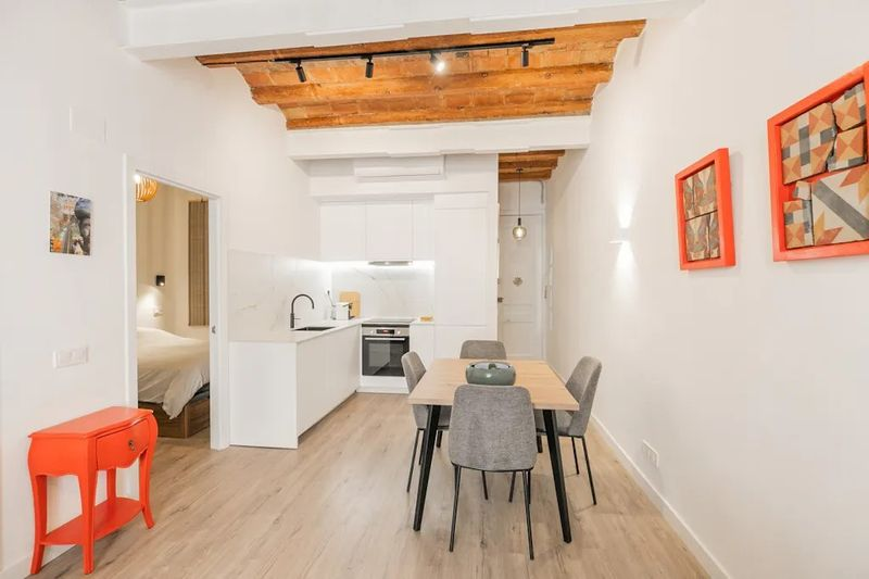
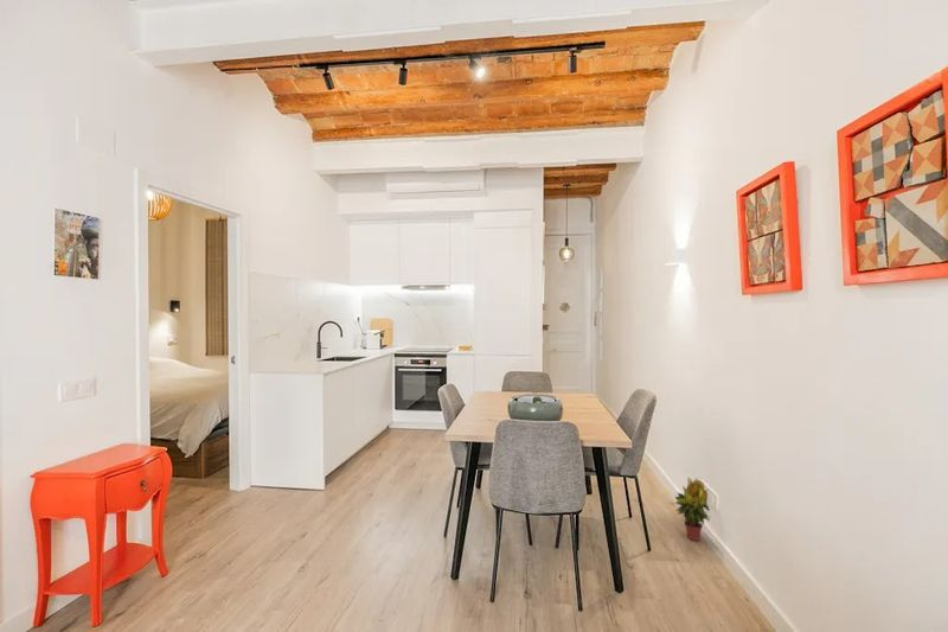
+ potted plant (693, 509)
